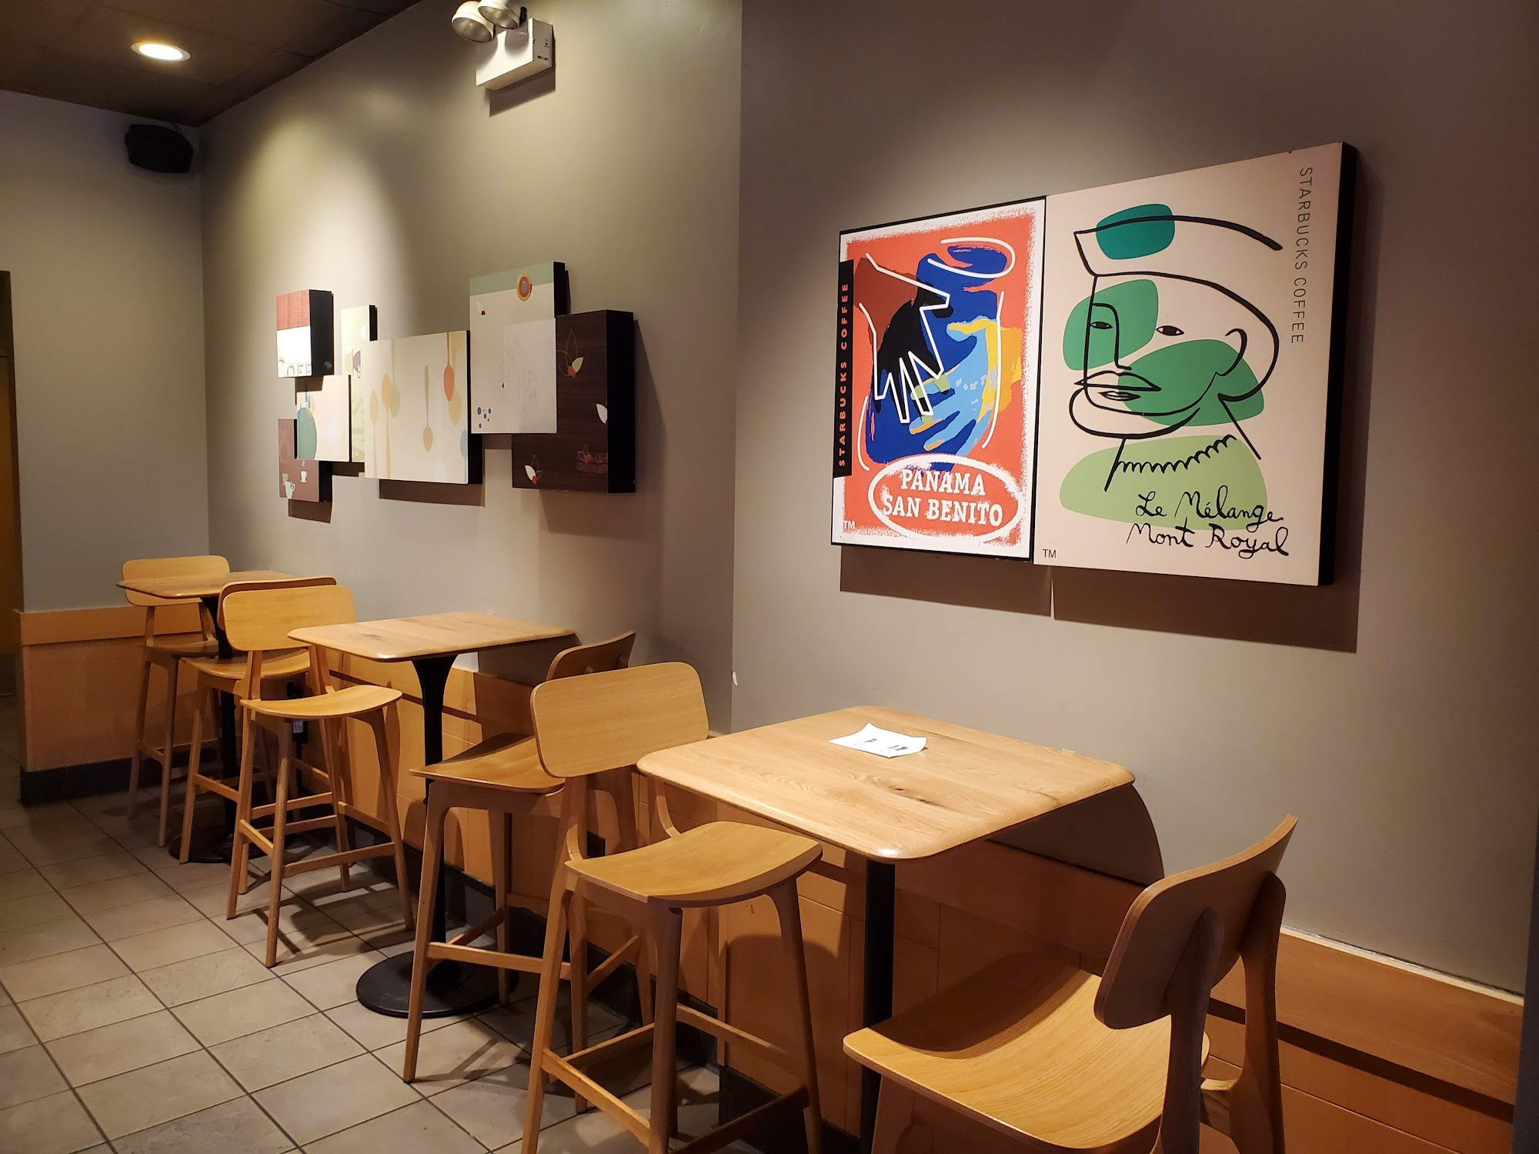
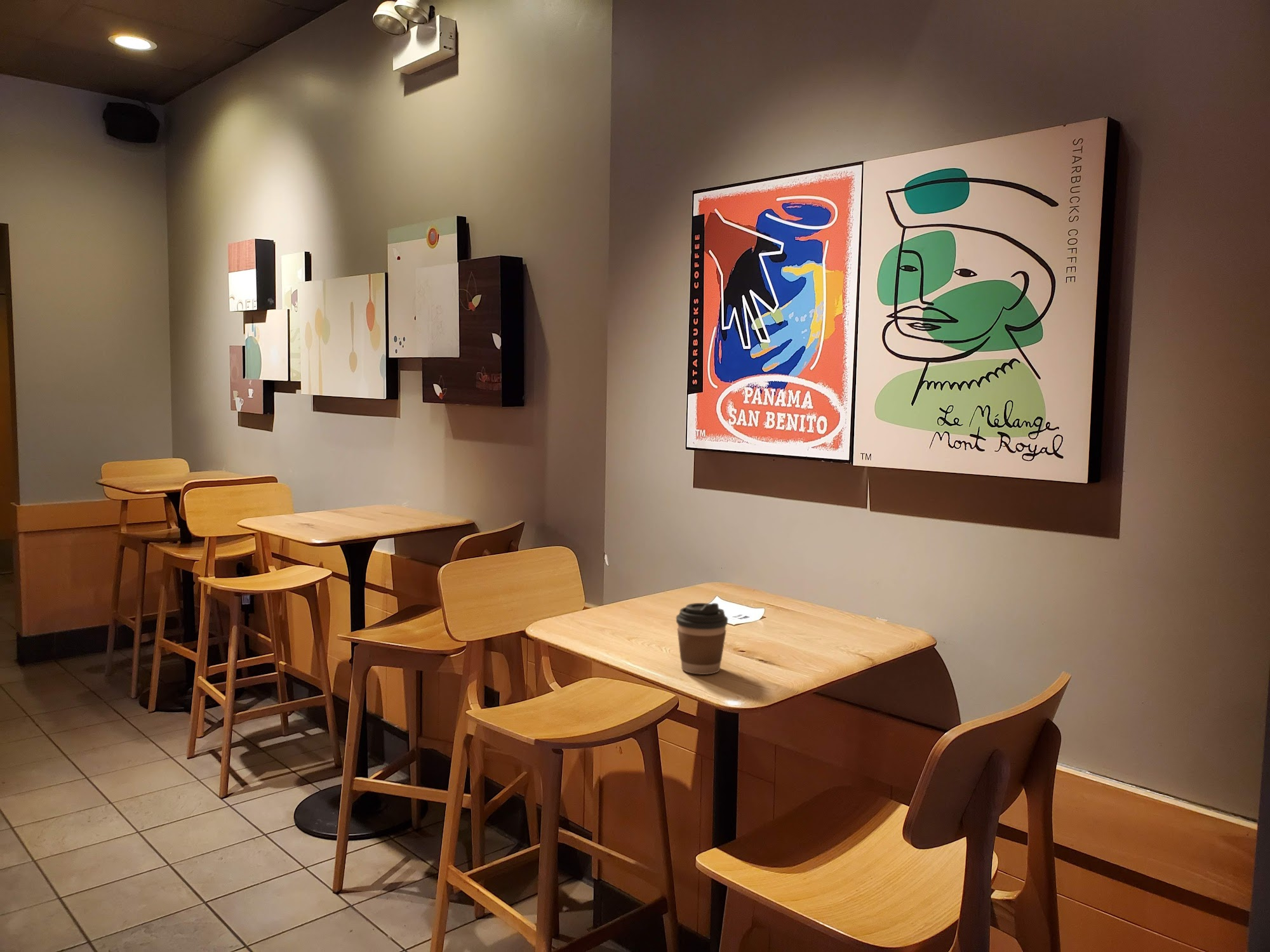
+ coffee cup (701, 635)
